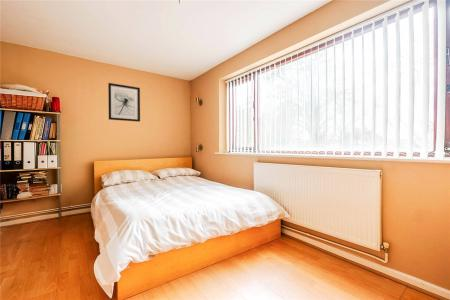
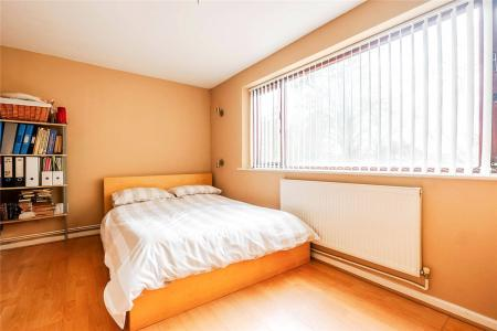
- wall art (124, 103)
